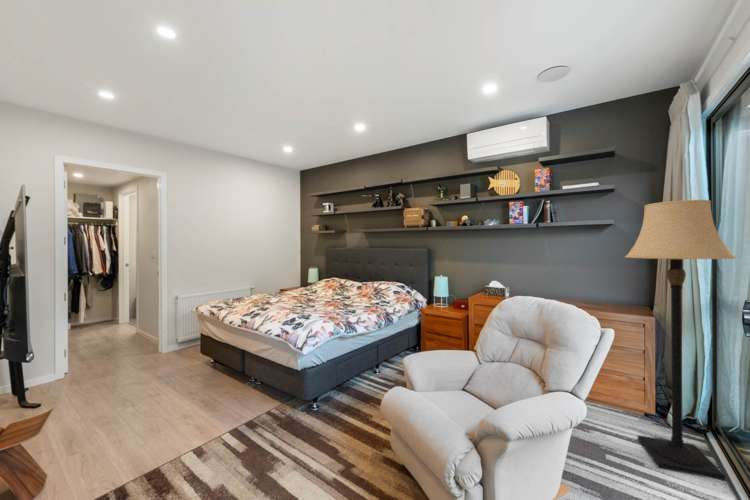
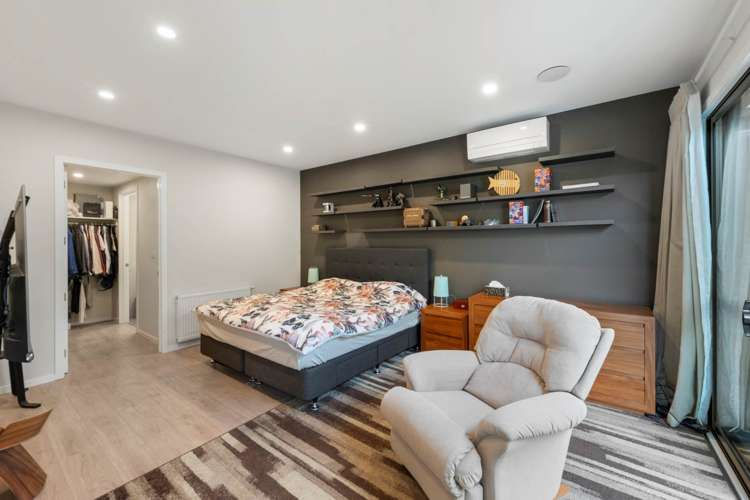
- lamp (676, 330)
